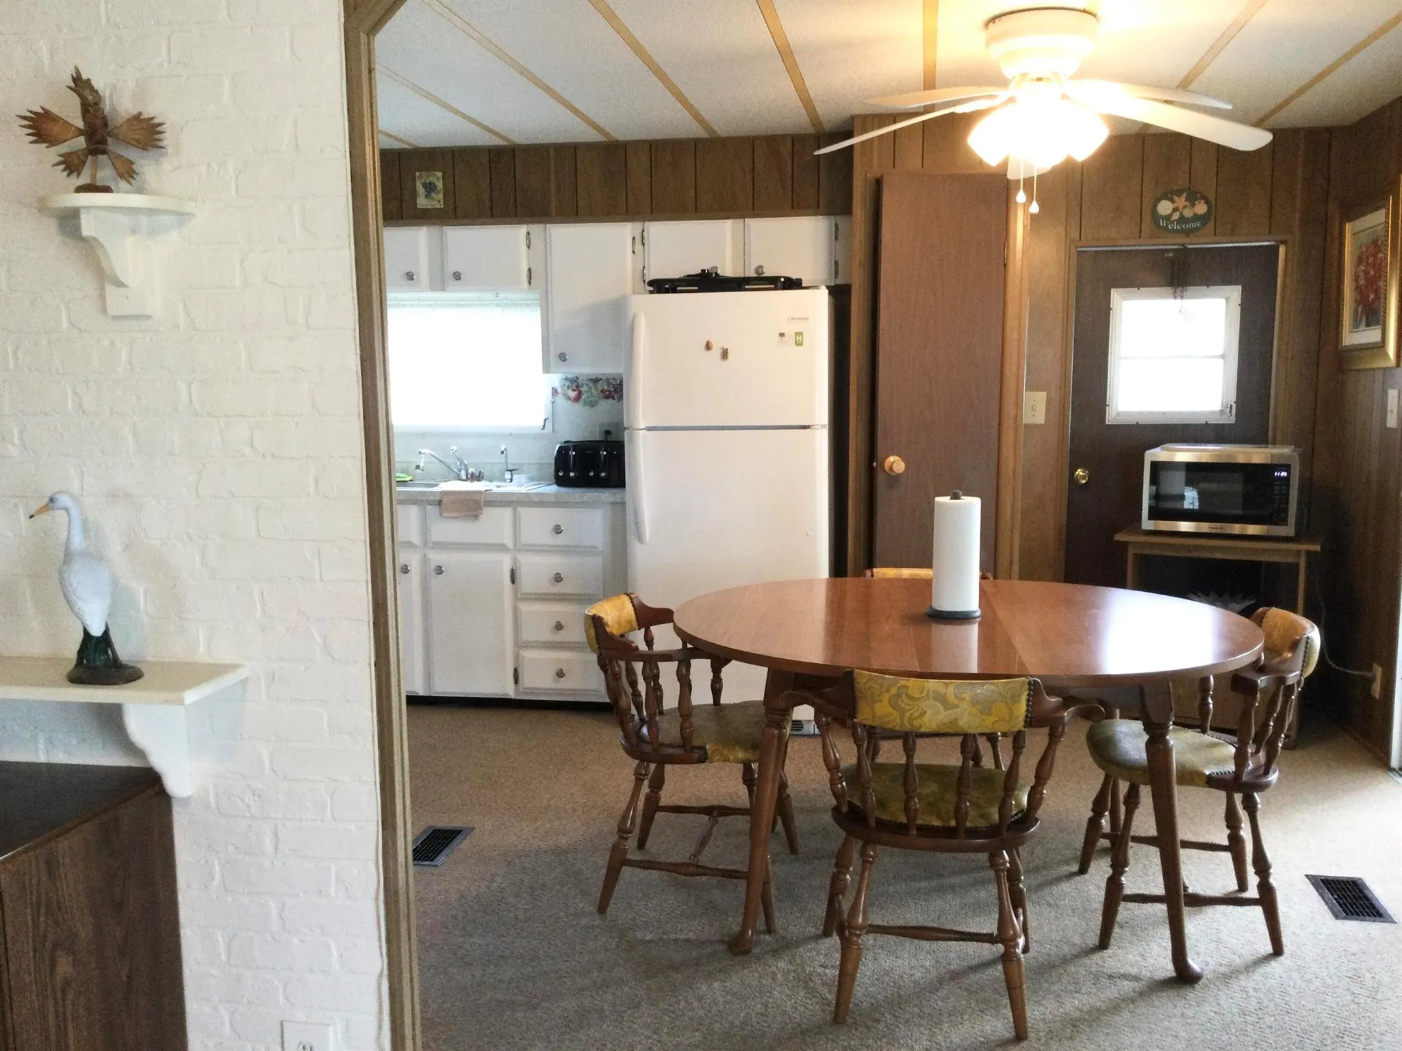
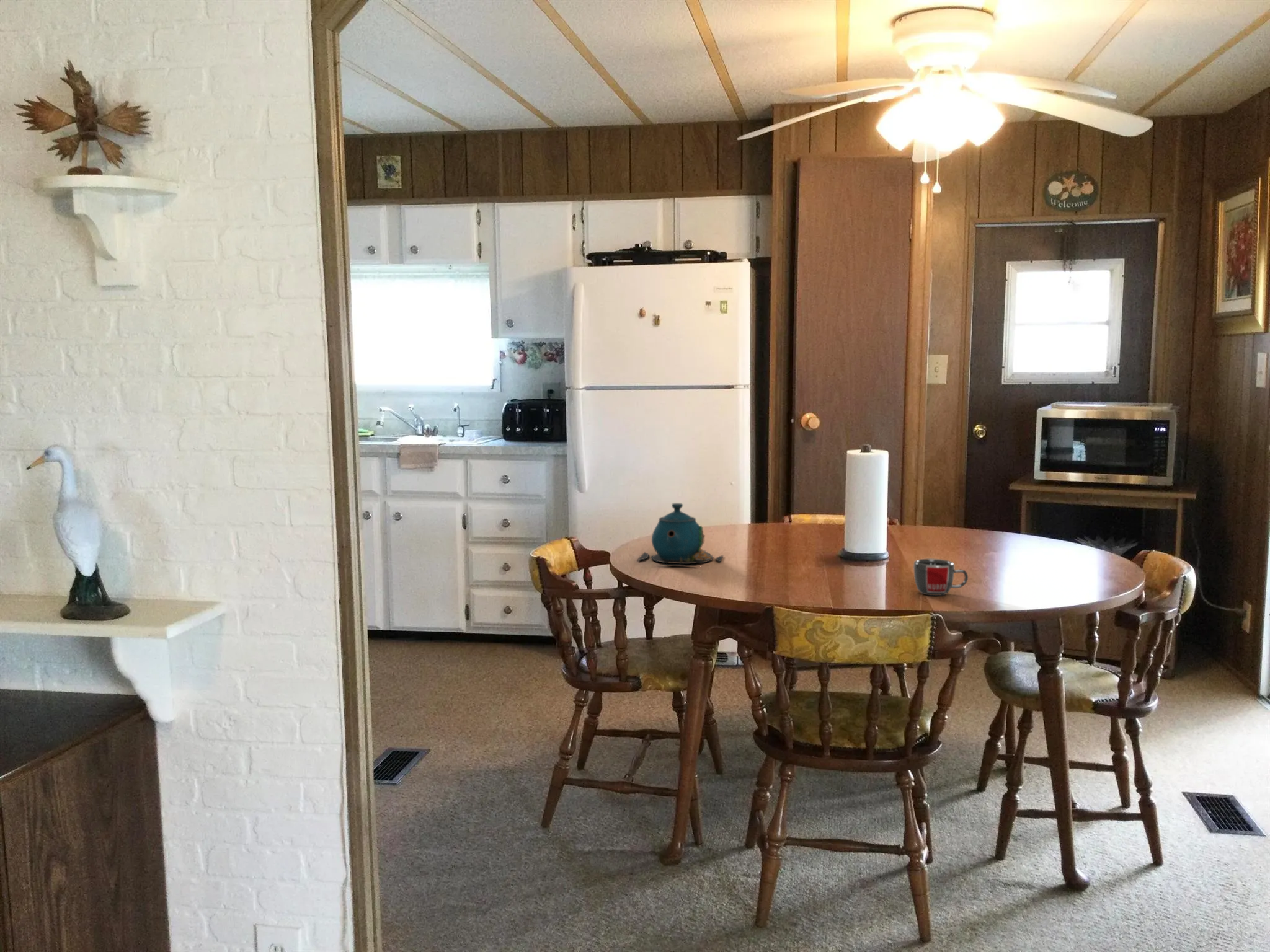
+ mug (941, 578)
+ teapot (681, 531)
